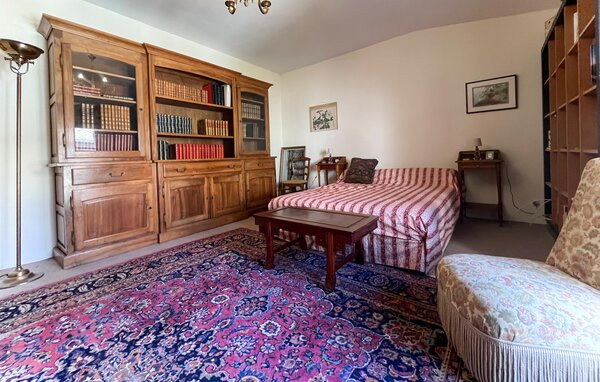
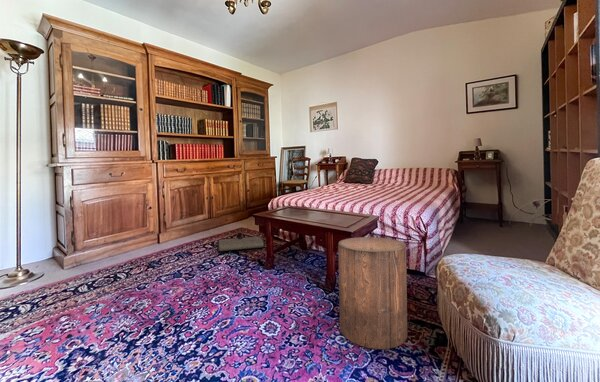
+ tool roll (240, 240)
+ stool (371, 286)
